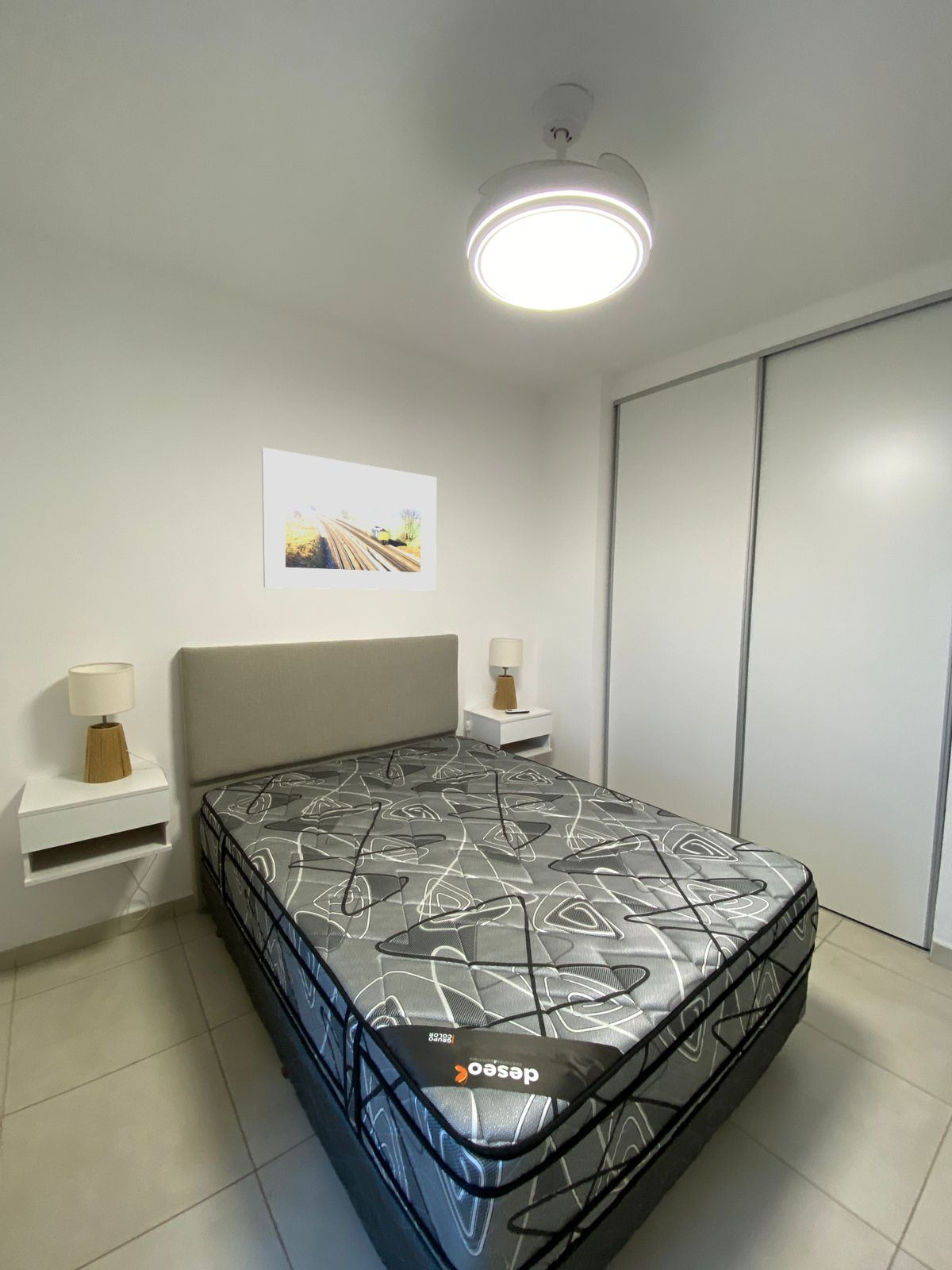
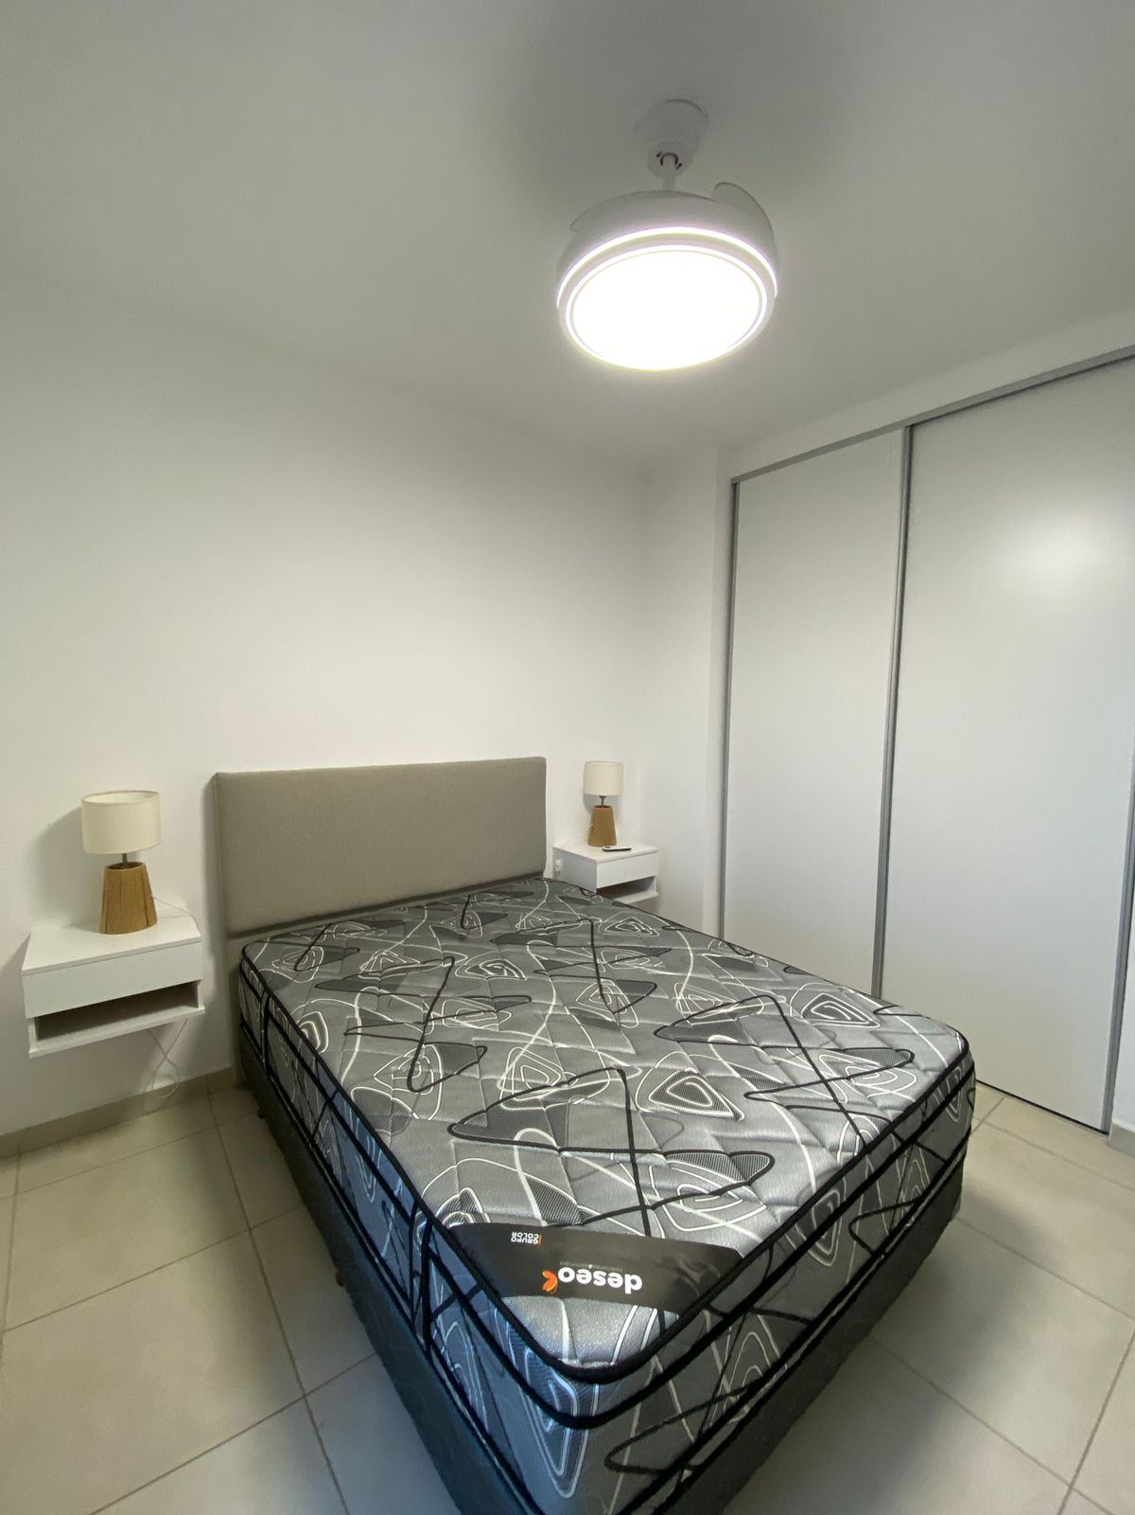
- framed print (358, 527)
